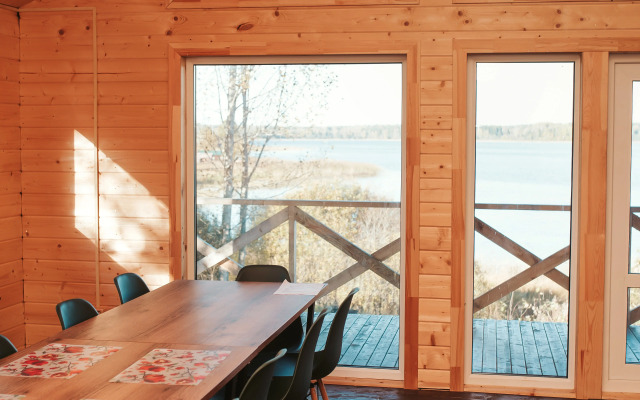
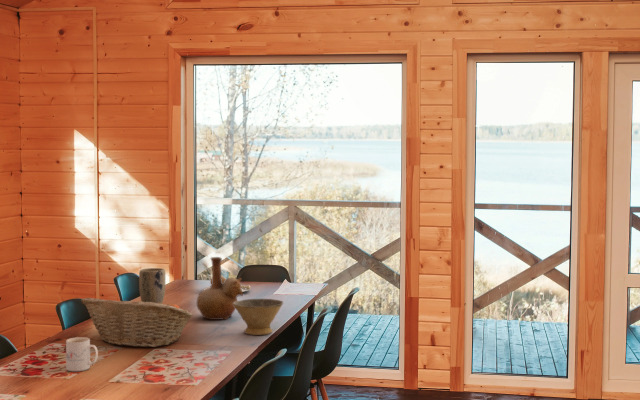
+ bowl (258, 317)
+ mug (82, 354)
+ vase (220, 287)
+ plant pot (152, 288)
+ plate (223, 282)
+ fruit basket (137, 316)
